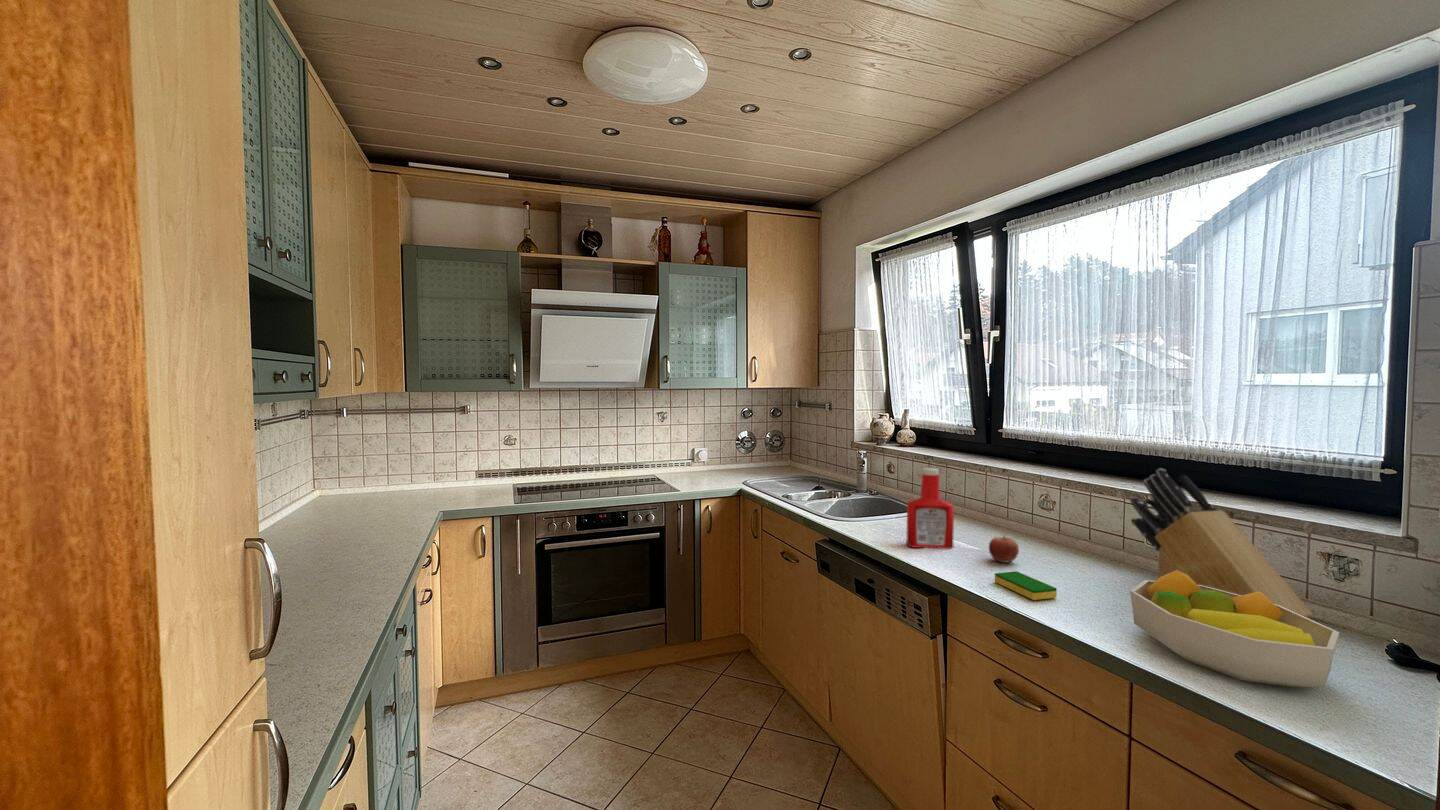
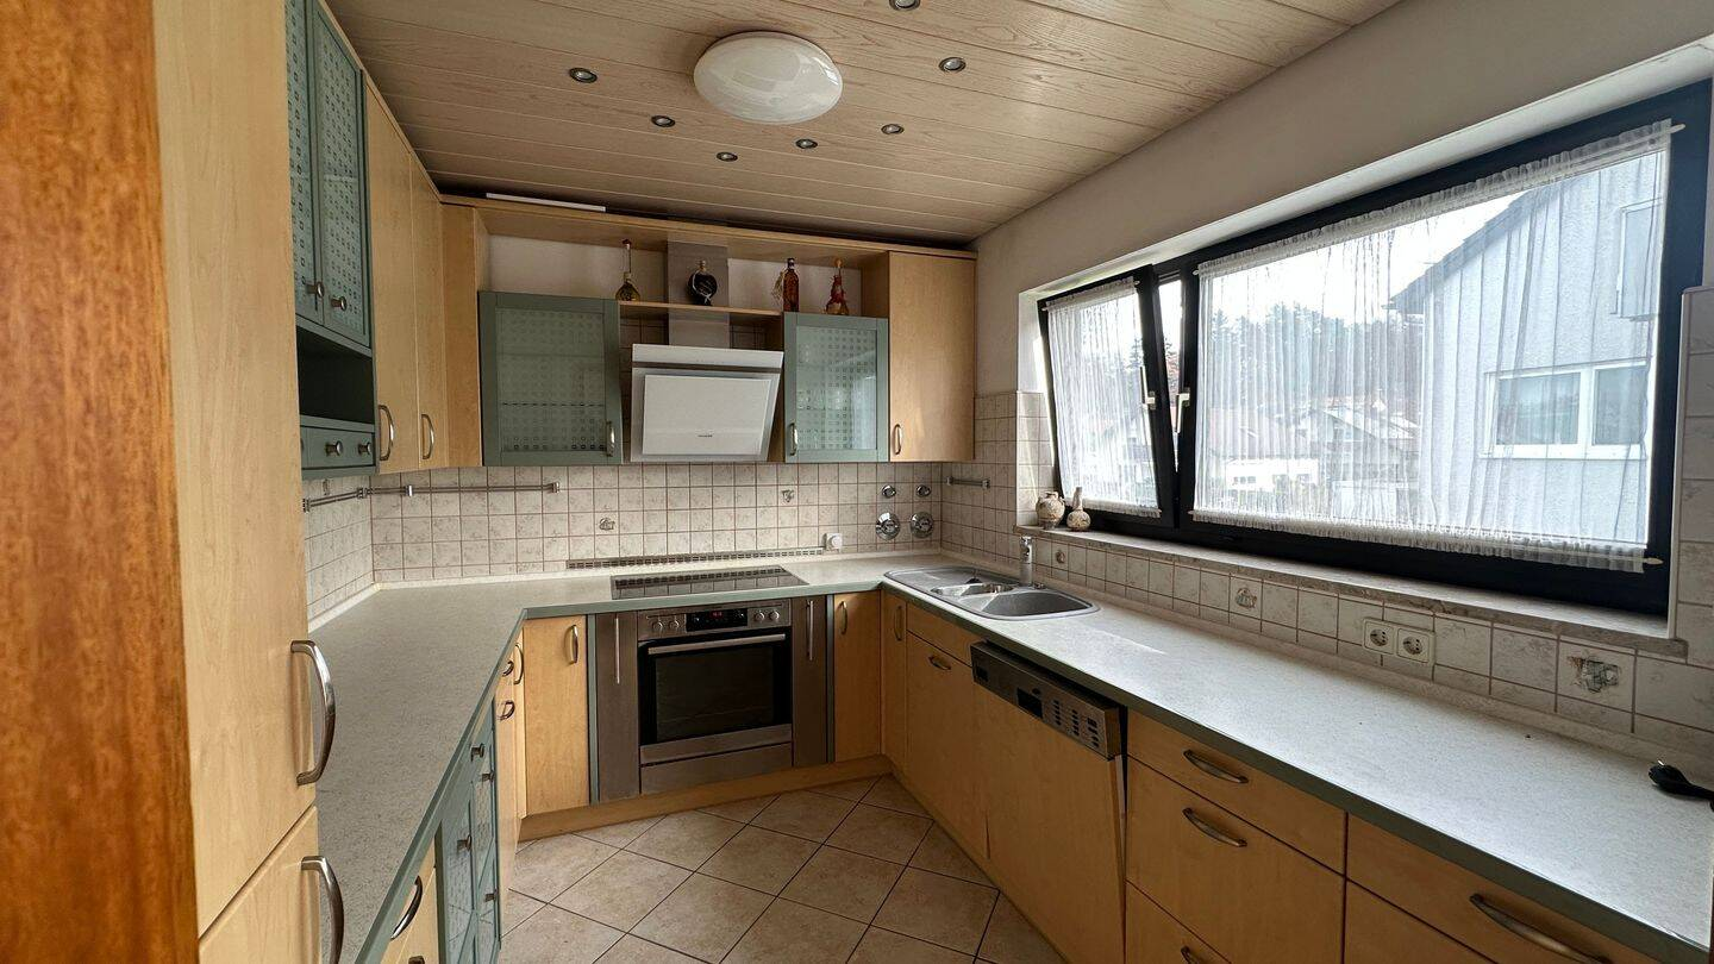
- soap bottle (930, 507)
- fruit bowl (1224, 622)
- apple (1003, 547)
- knife block (1210, 538)
- dish sponge (1024, 585)
